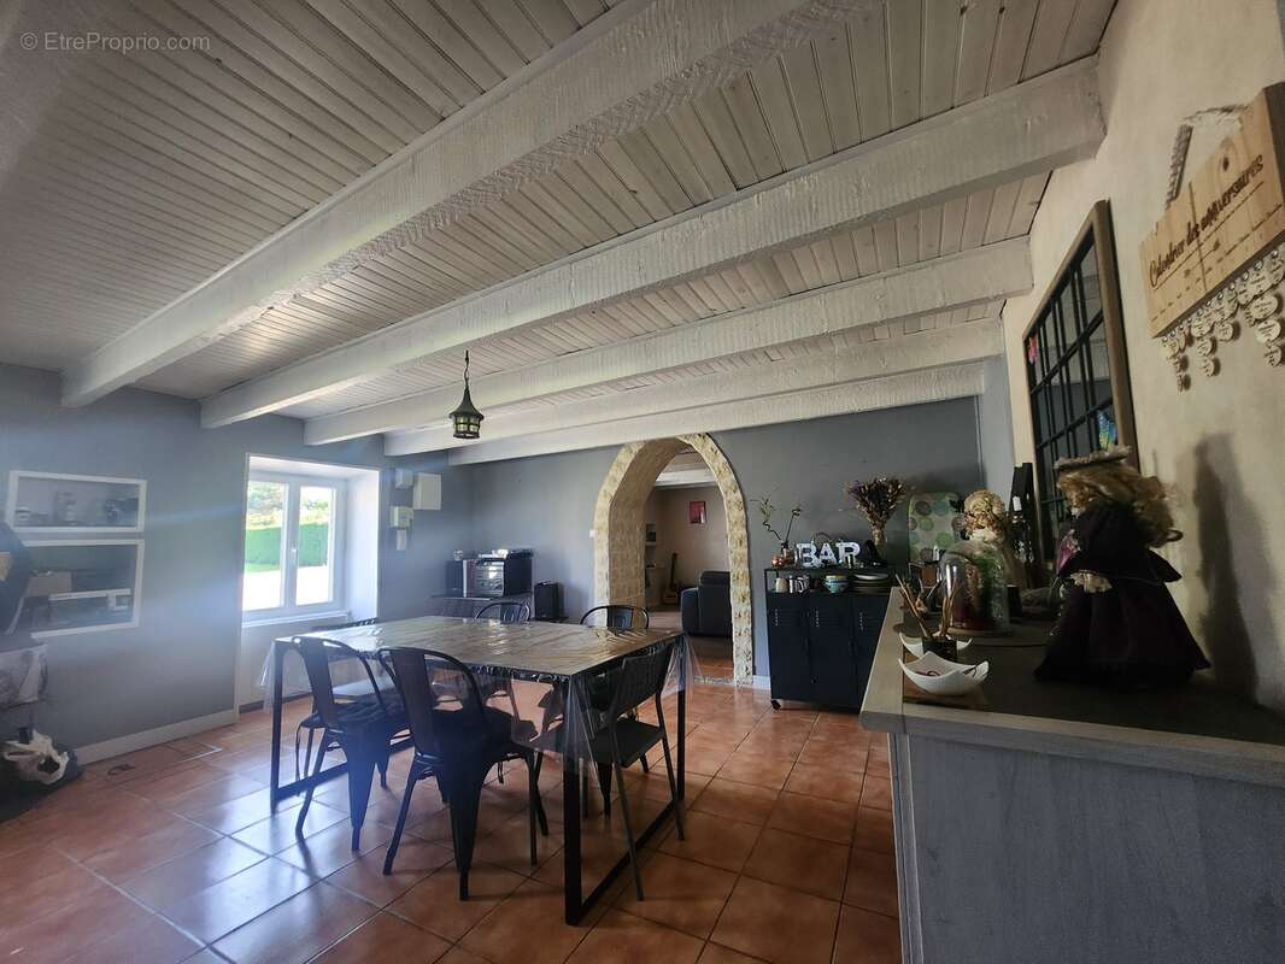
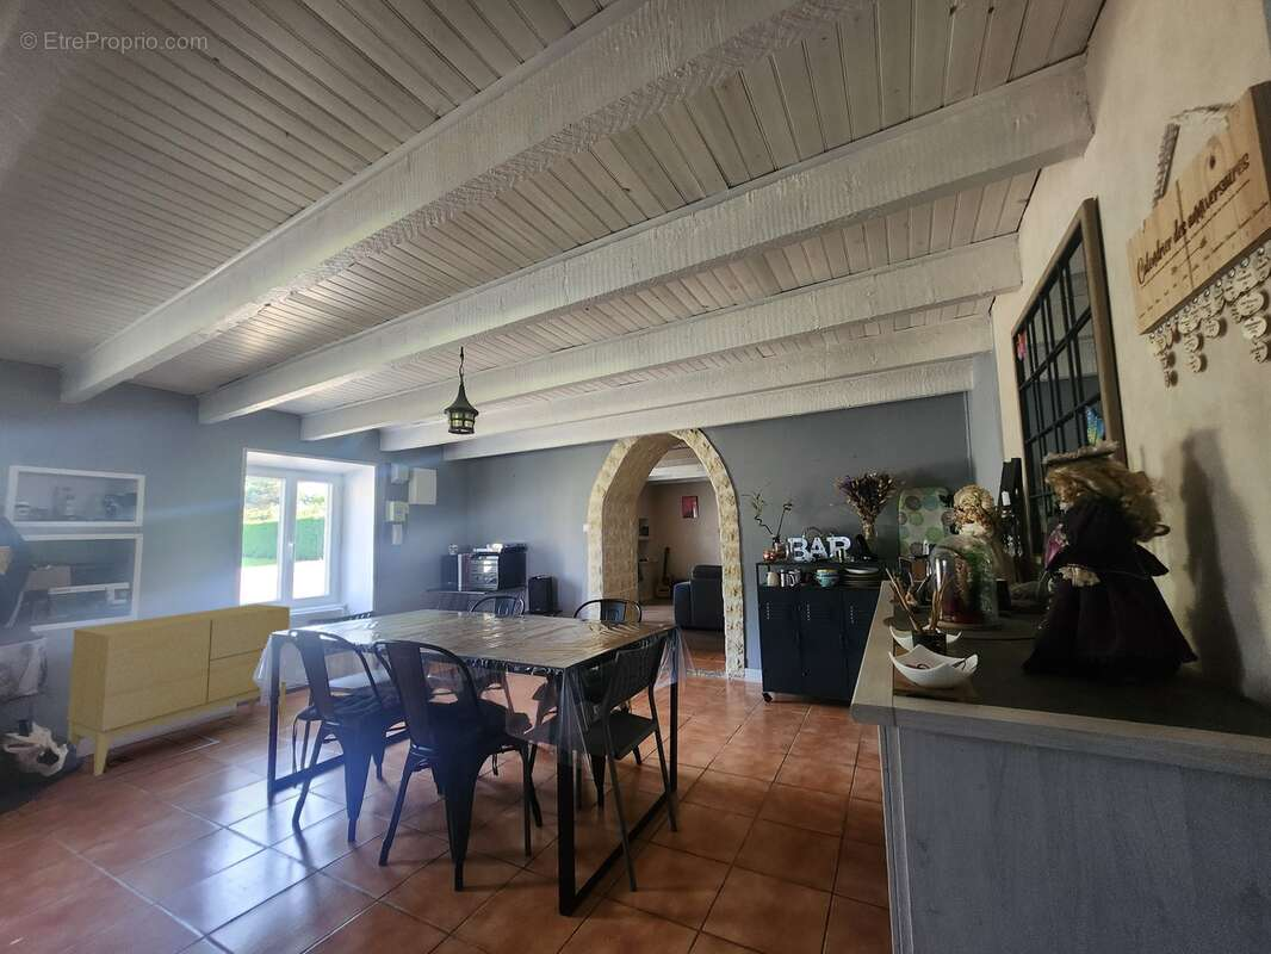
+ sideboard (190, 676)
